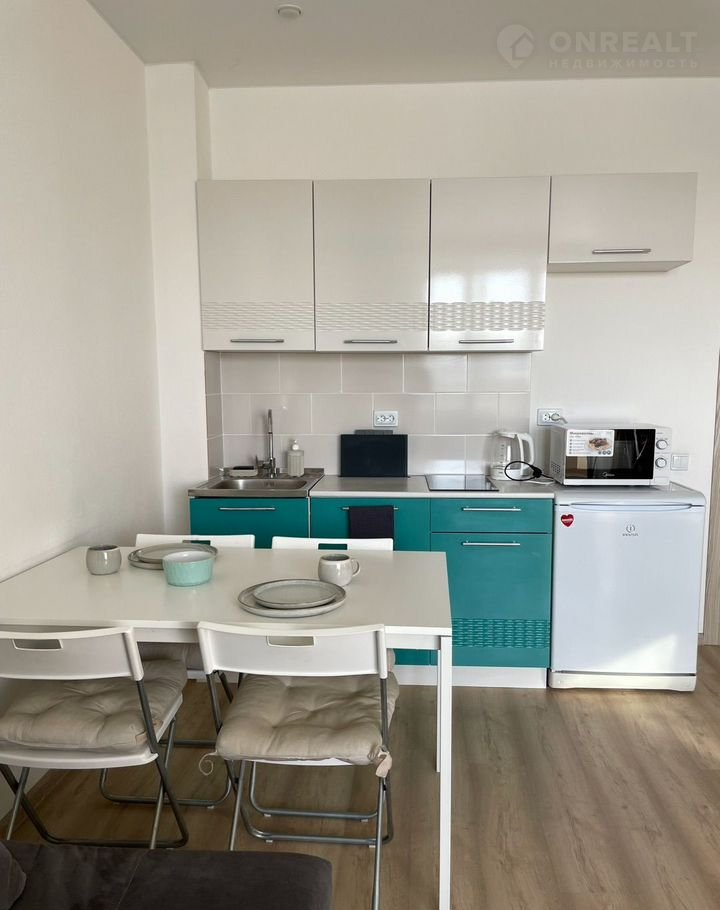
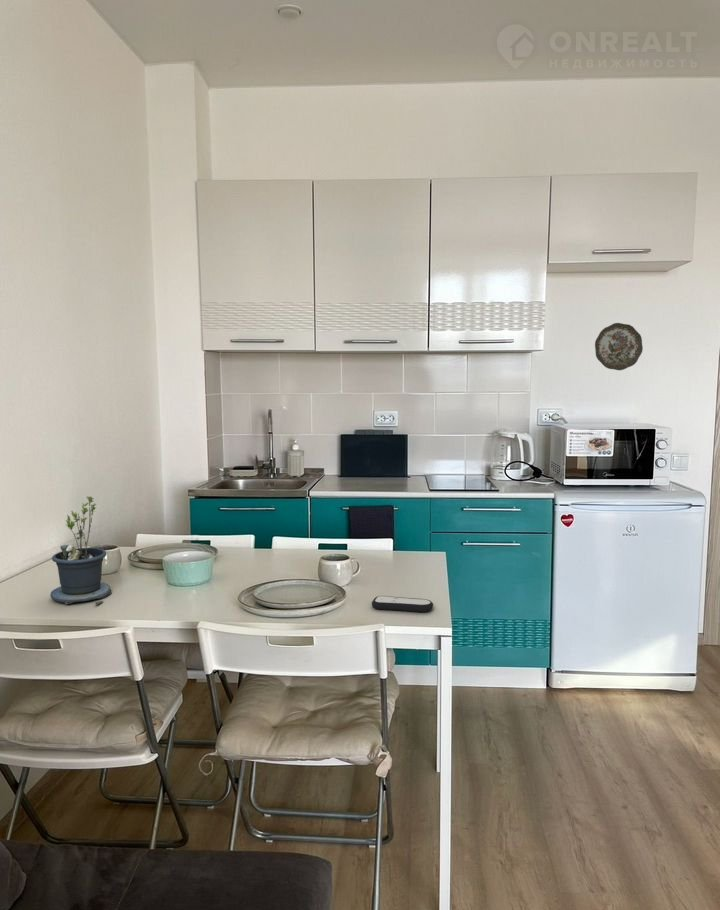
+ potted plant (80, 546)
+ remote control (402, 603)
+ decorative plate (618, 346)
